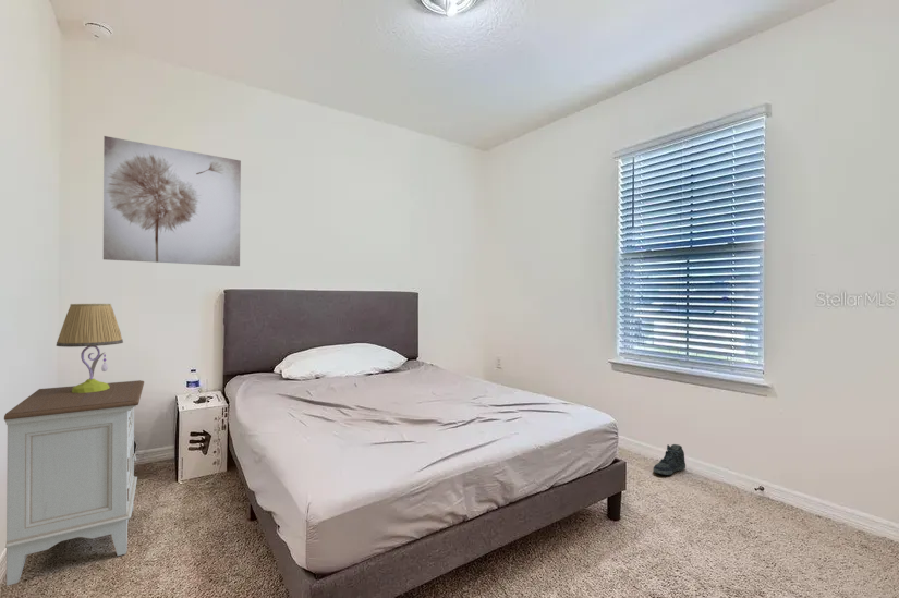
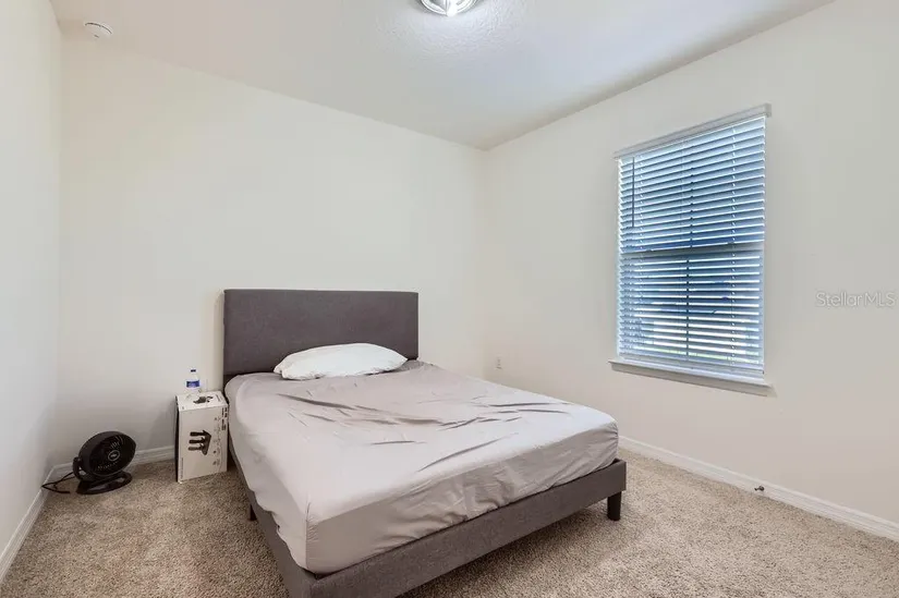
- wall art (177, 206)
- table lamp (90, 346)
- nightstand (85, 466)
- sneaker (668, 457)
